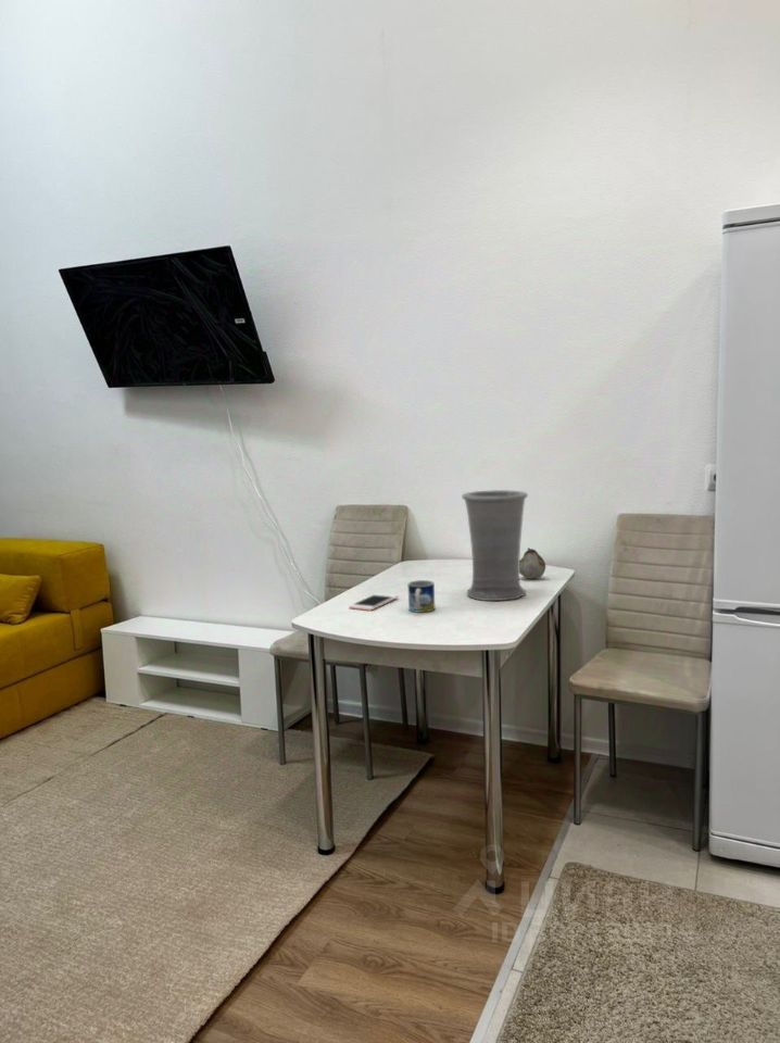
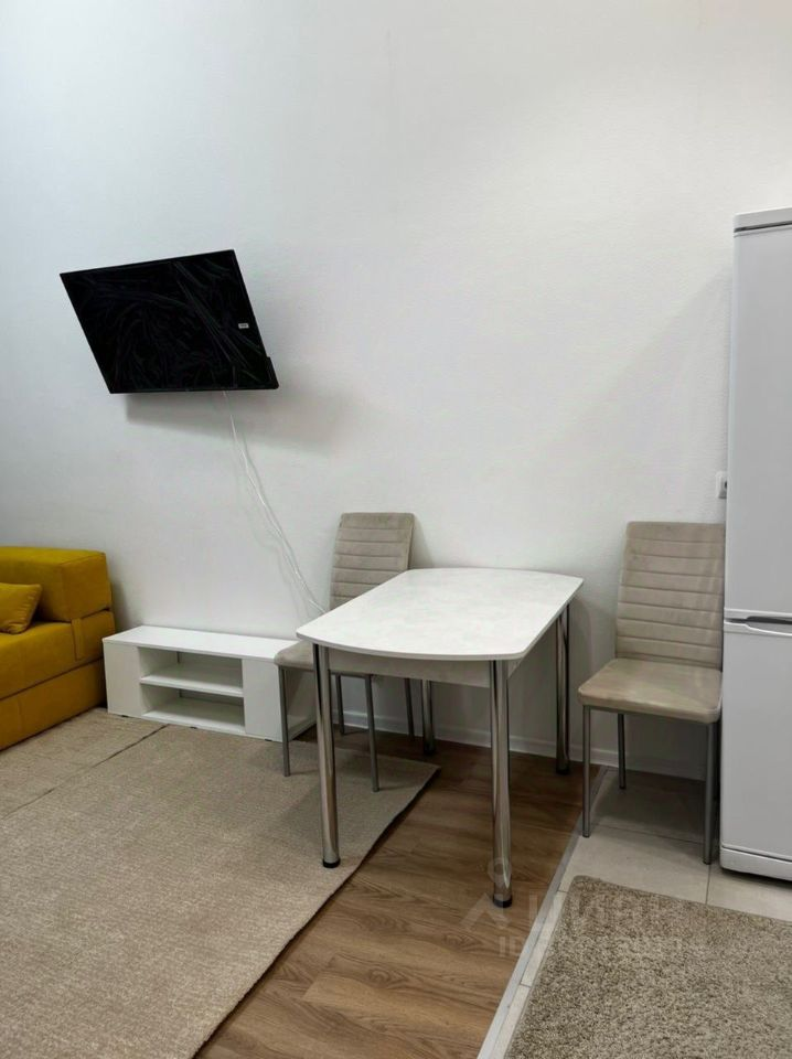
- vase (495, 543)
- fruit (531, 562)
- mug (420, 596)
- cell phone (374, 601)
